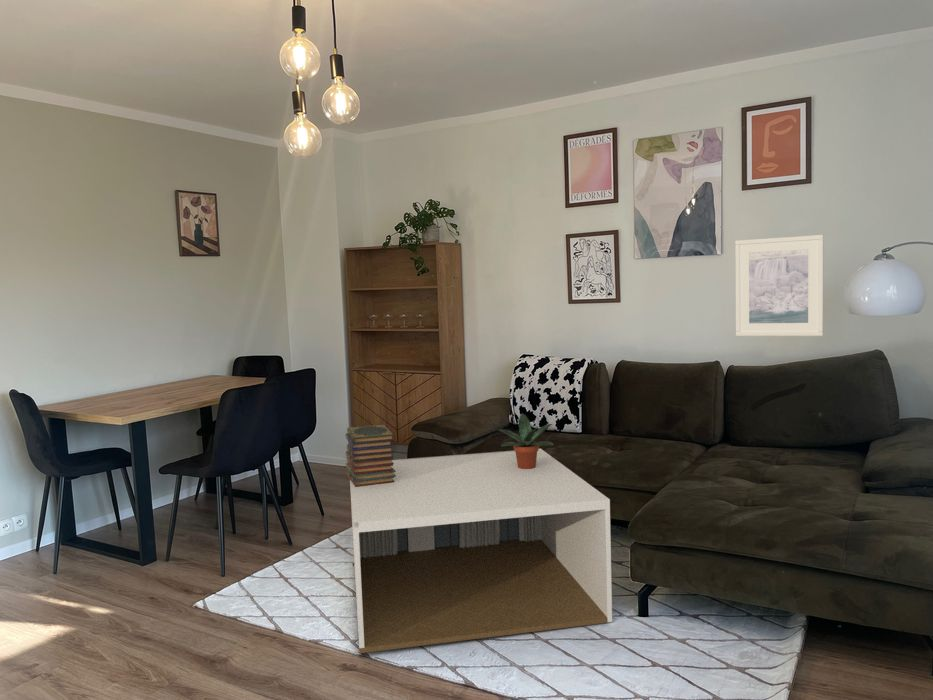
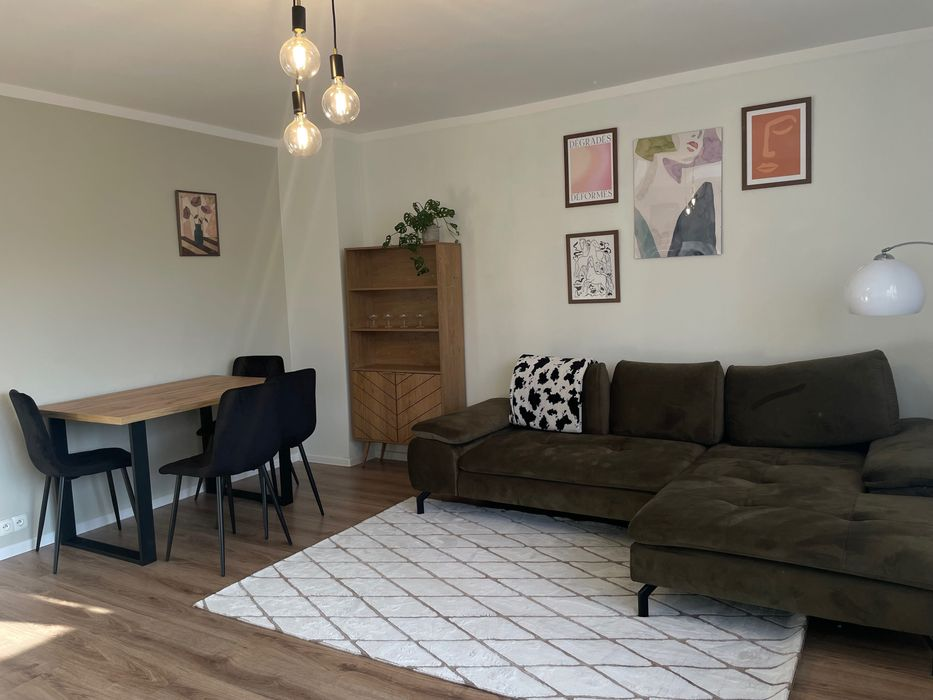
- coffee table (464, 533)
- book stack (369, 454)
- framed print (778, 287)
- potted plant (525, 441)
